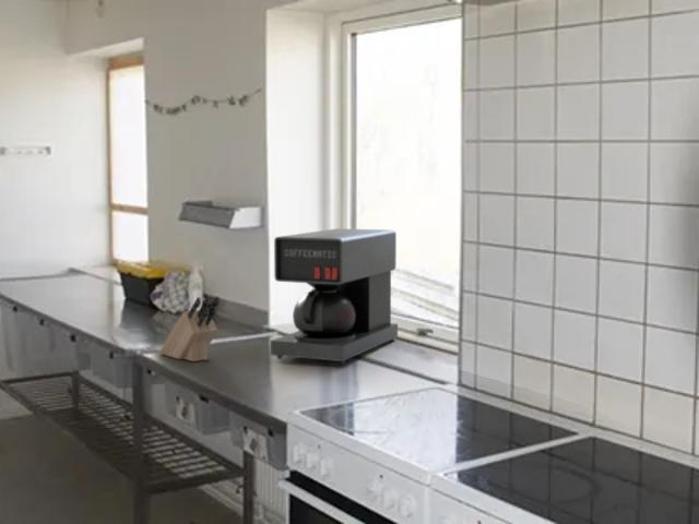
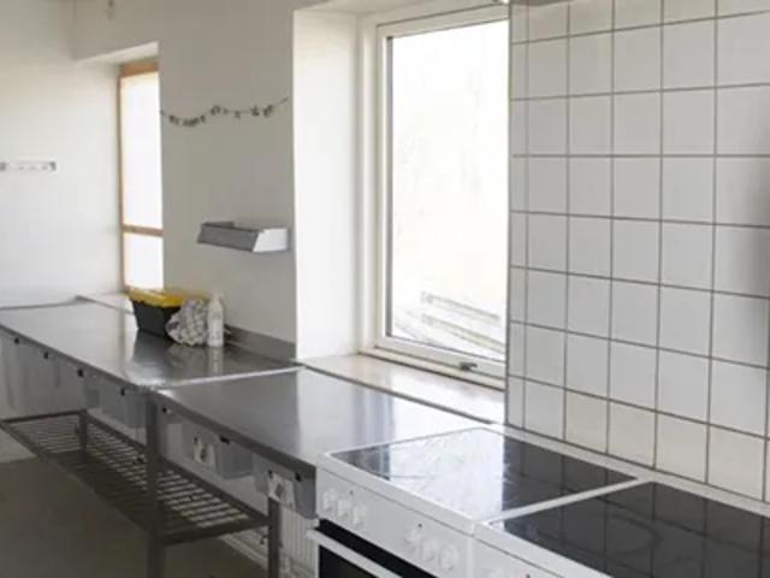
- coffee maker (337, 291)
- knife block (190, 325)
